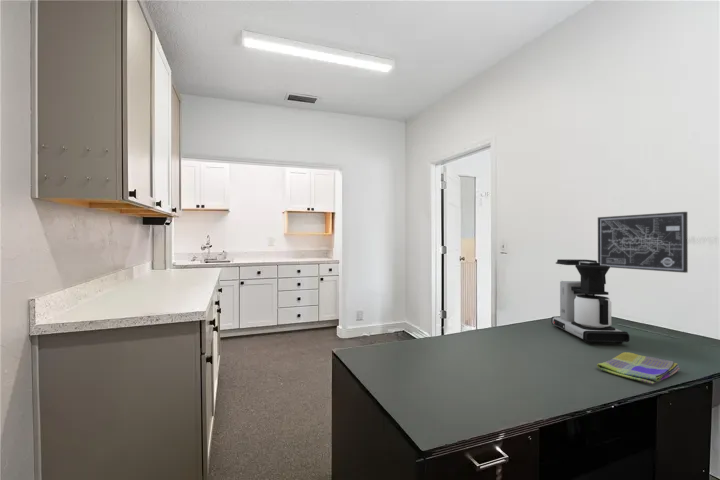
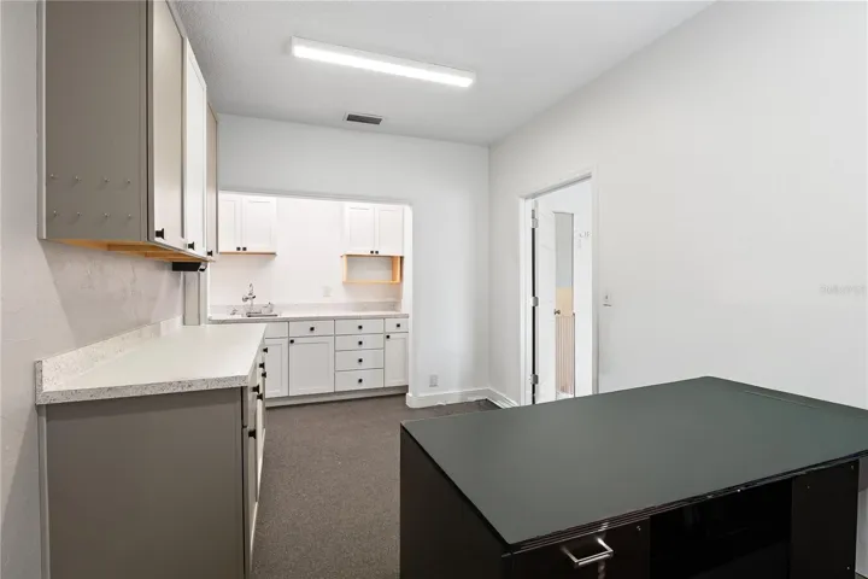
- coffee maker (586, 297)
- dish towel (637, 366)
- wall art (637, 242)
